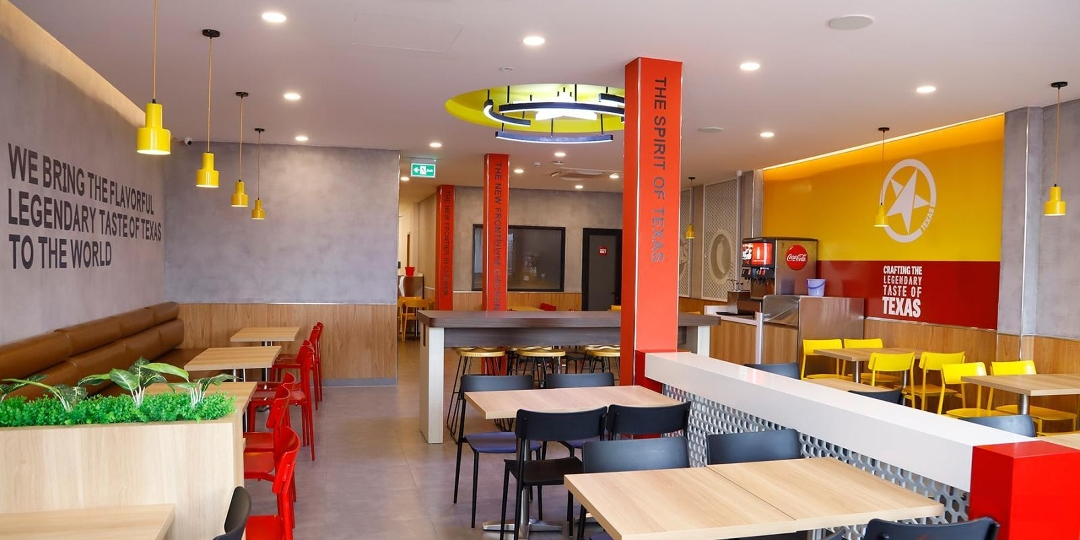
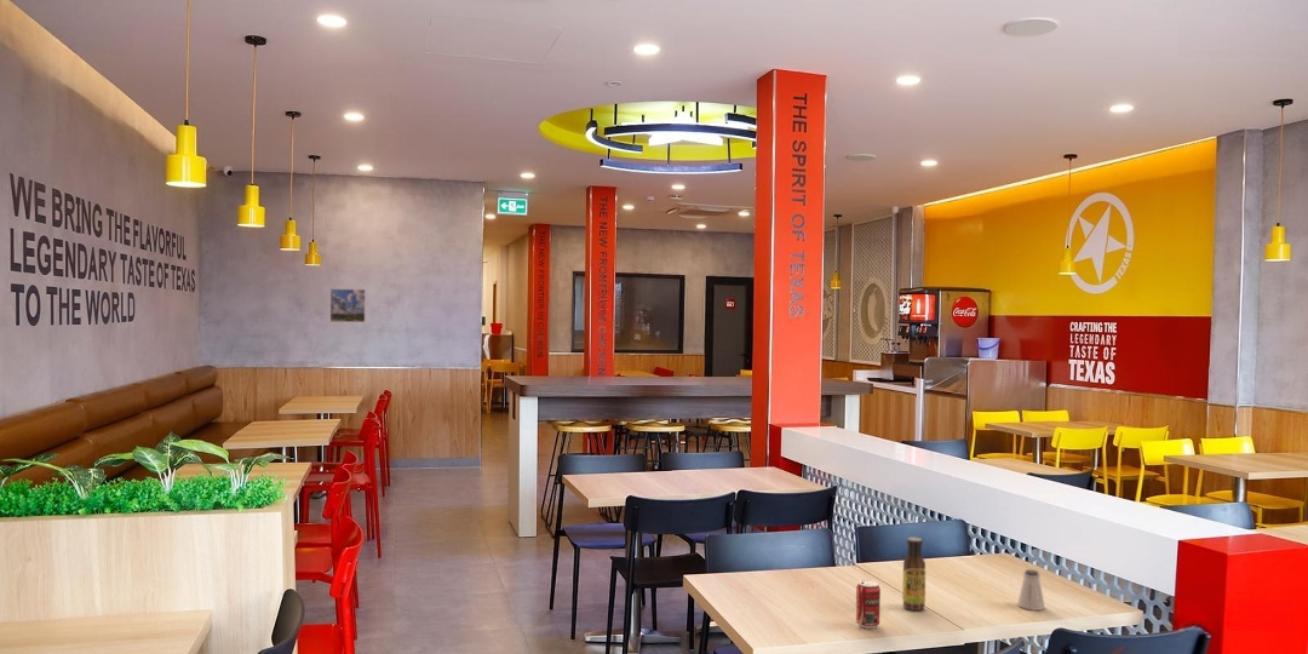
+ sauce bottle (913, 573)
+ beverage can (867, 603)
+ saltshaker (1031, 589)
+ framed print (348, 305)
